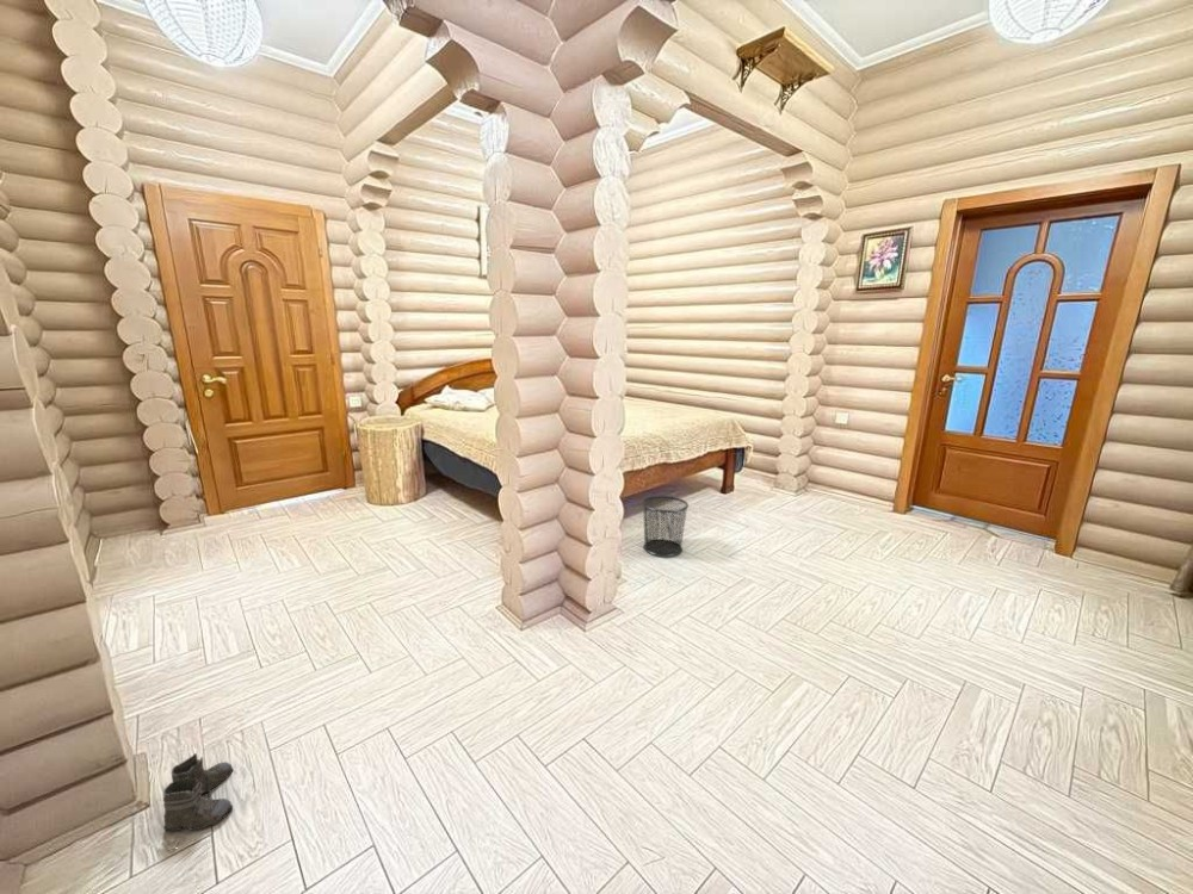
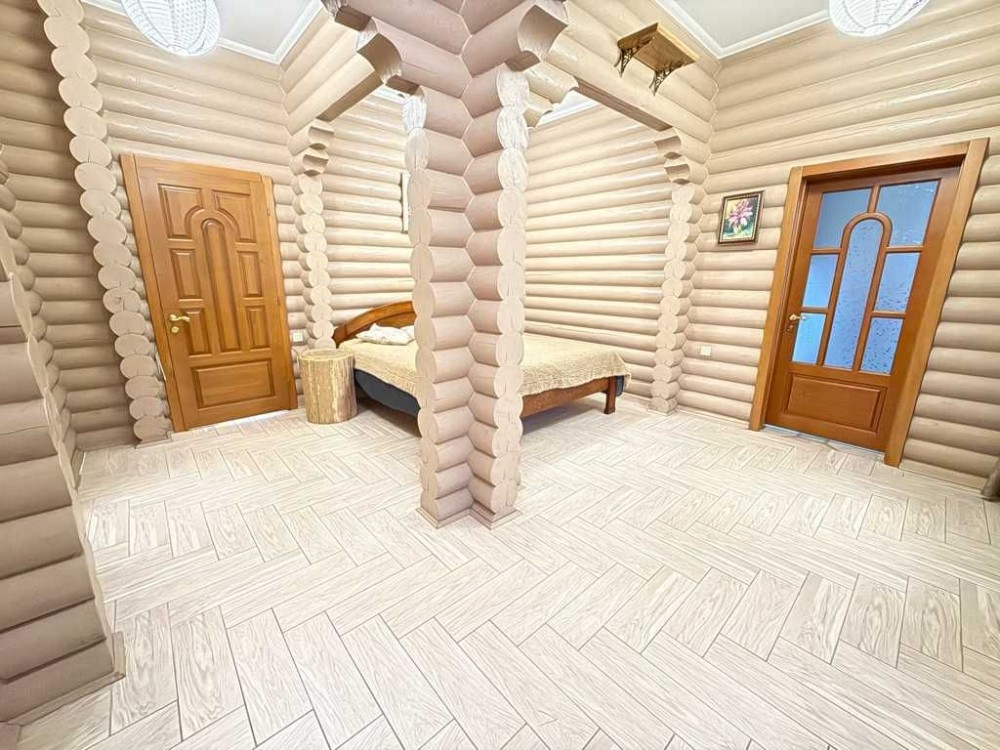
- boots (199, 787)
- waste bin (663, 526)
